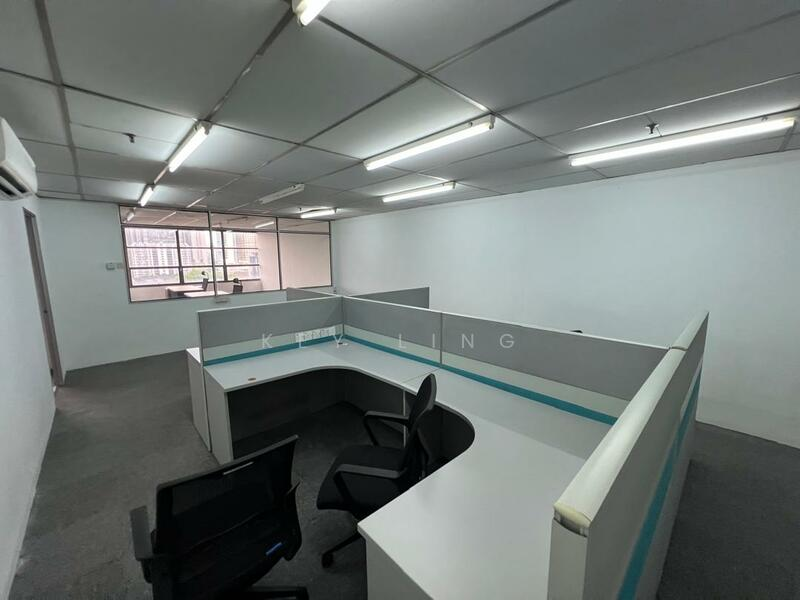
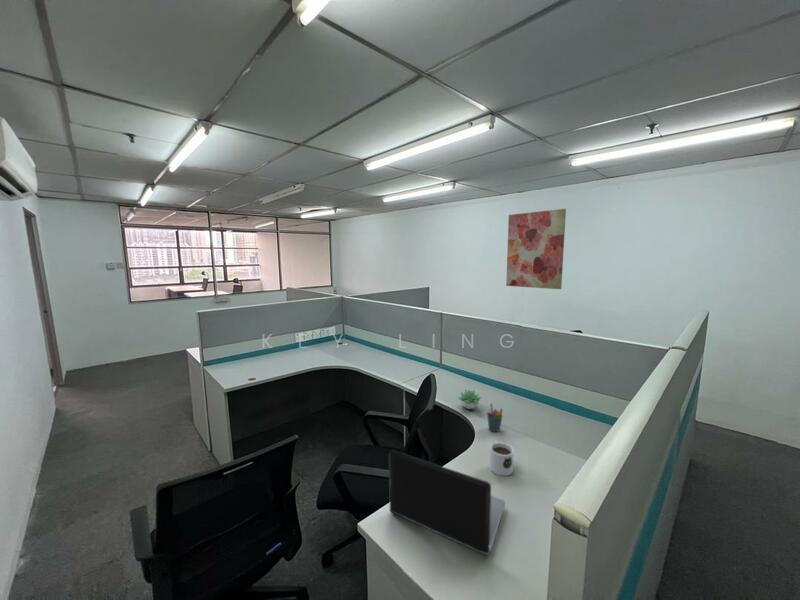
+ pen holder (494, 418)
+ mug (501, 457)
+ laptop computer (448, 478)
+ succulent plant (469, 399)
+ wall art (533, 250)
